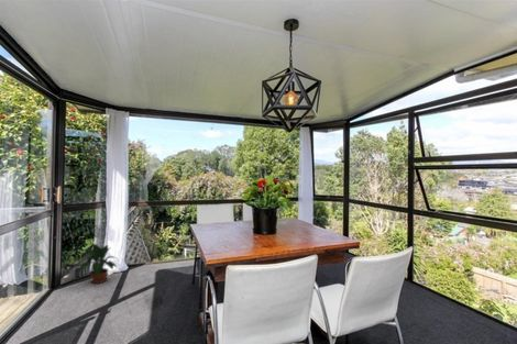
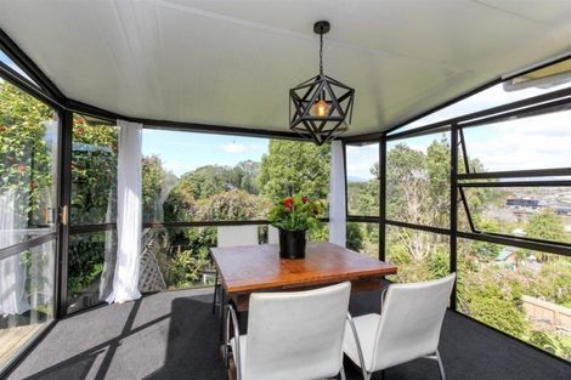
- potted plant (99, 260)
